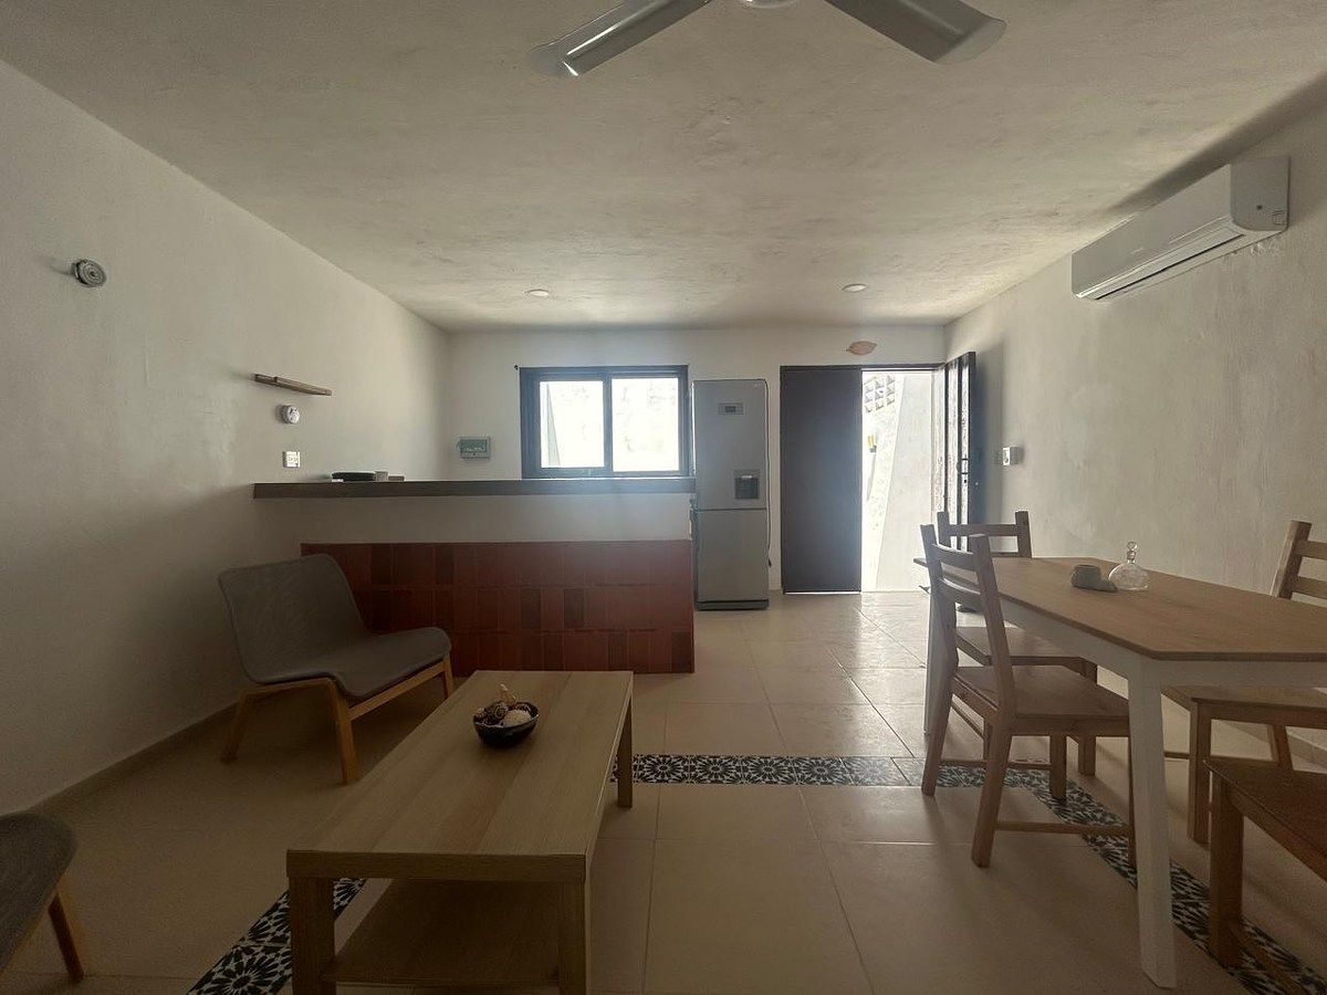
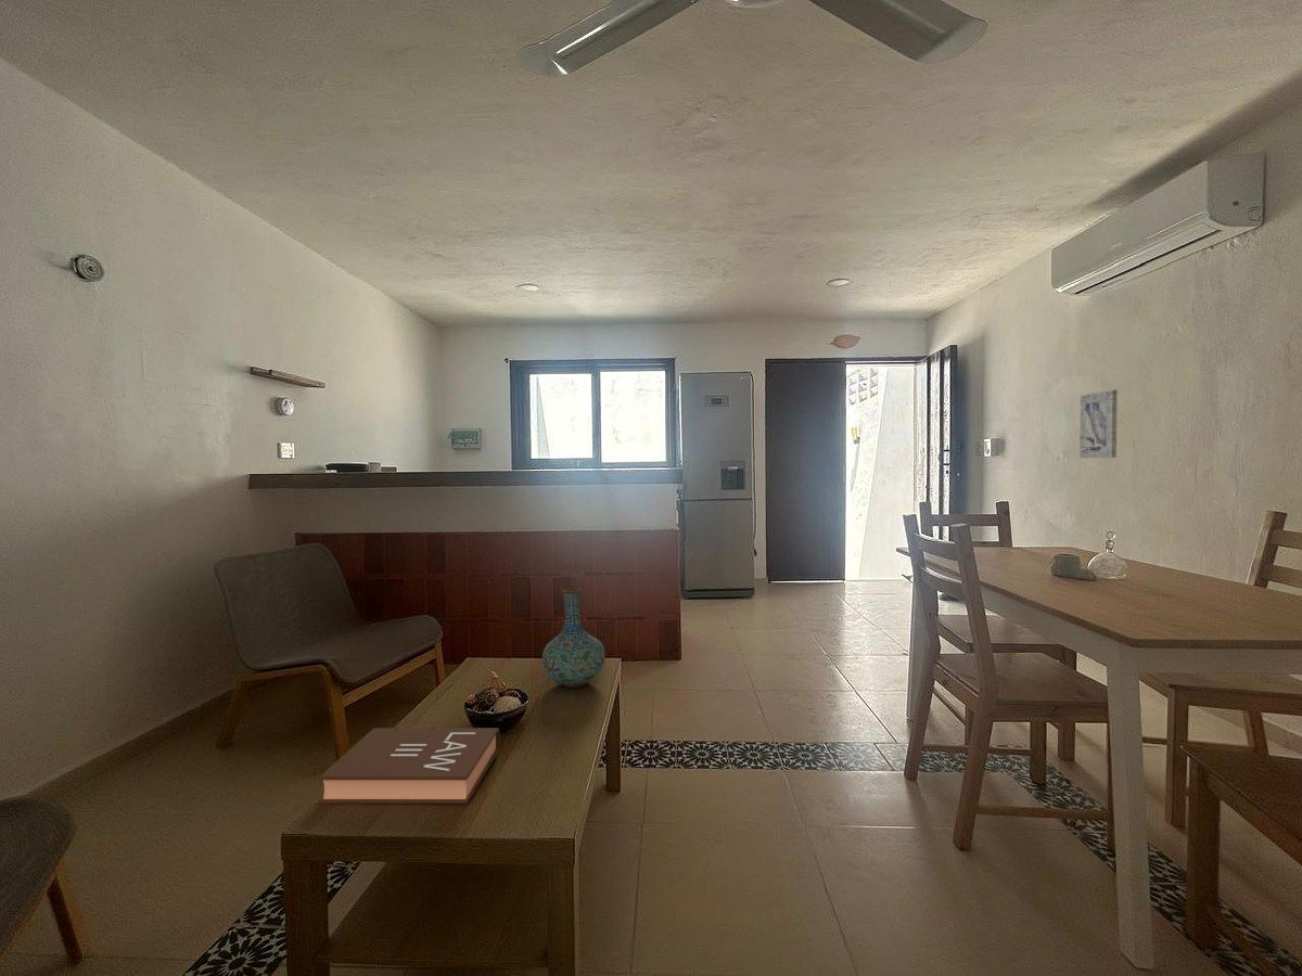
+ book (418, 760)
+ vase (573, 635)
+ wall art (1097, 425)
